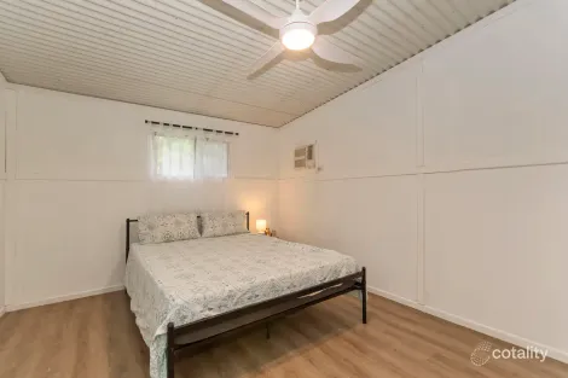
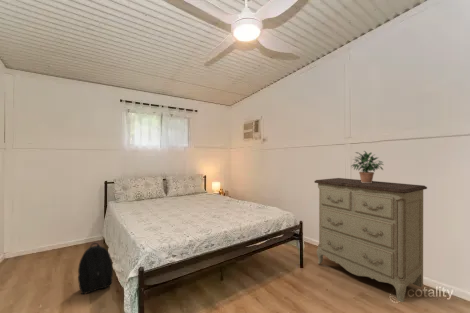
+ potted plant (366, 166)
+ backpack (95, 265)
+ dresser (363, 228)
